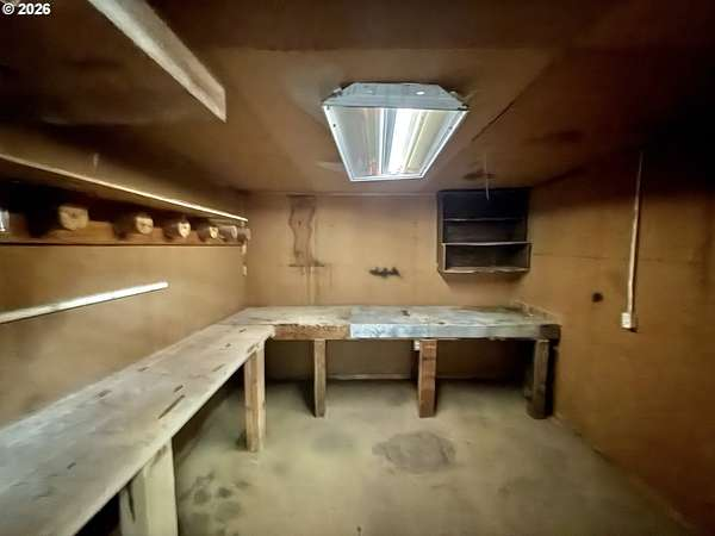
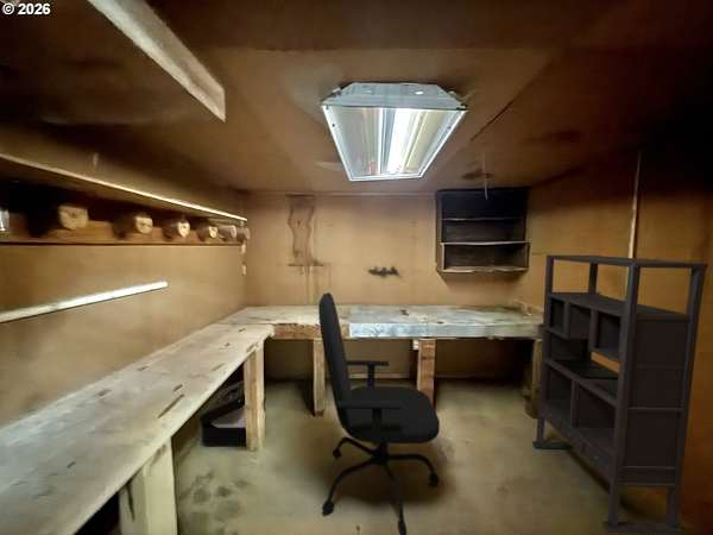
+ office chair (380, 391)
+ shelving unit (601, 372)
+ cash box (235, 407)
